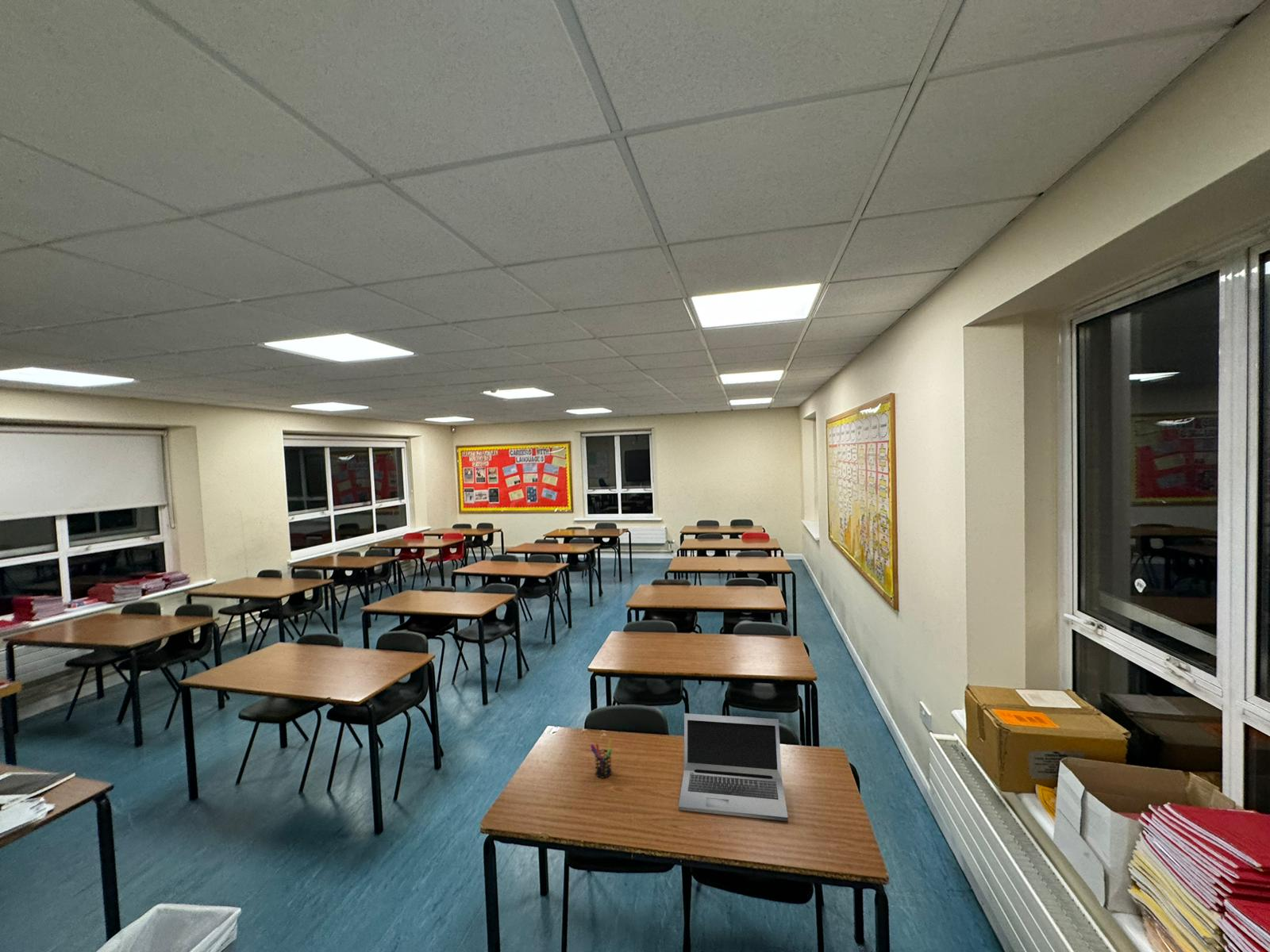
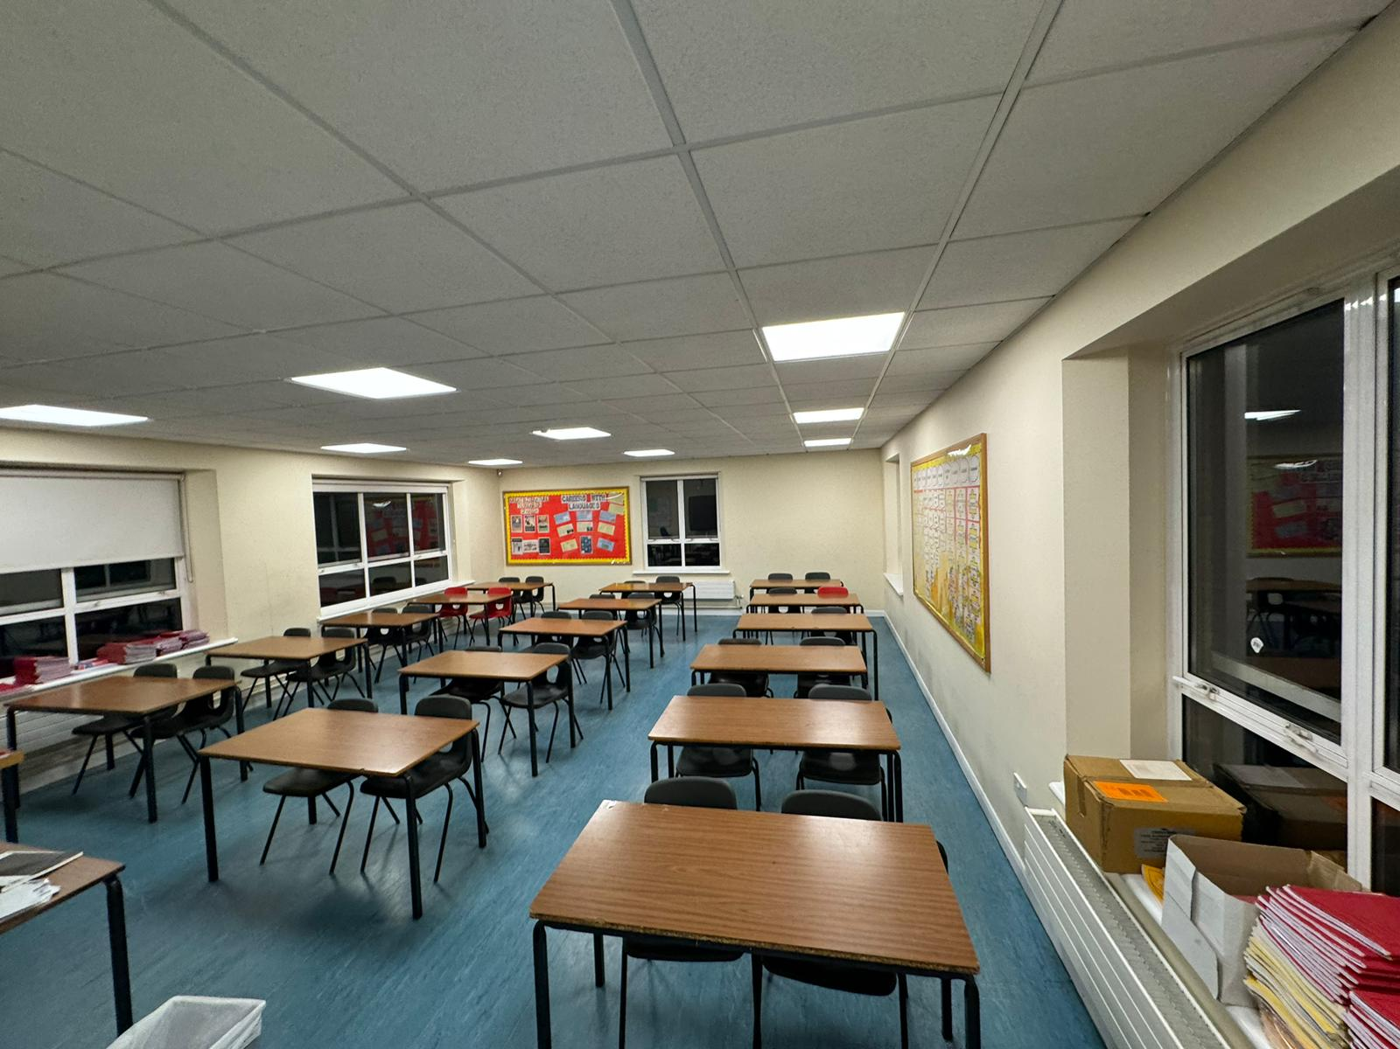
- laptop (731, 762)
- pen holder (603, 757)
